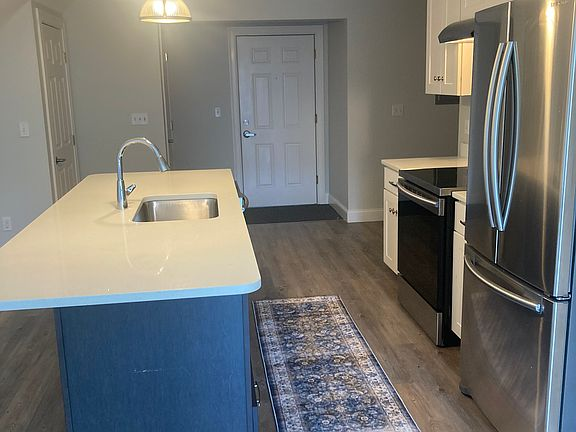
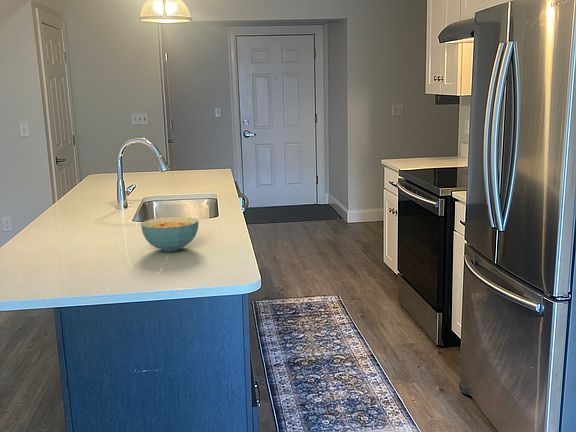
+ cereal bowl (170, 235)
